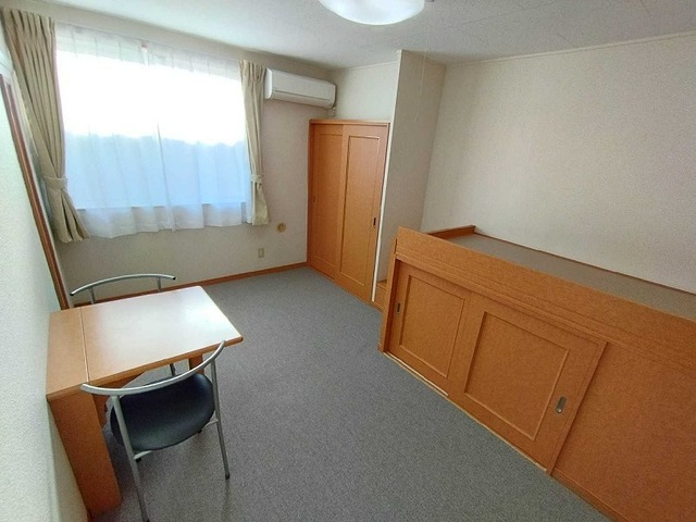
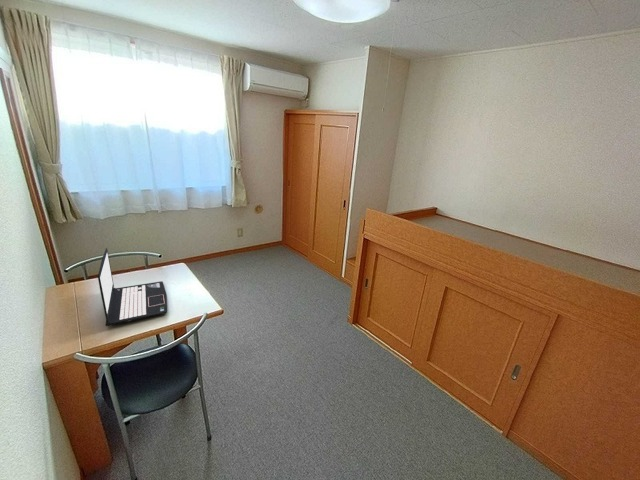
+ laptop (135, 285)
